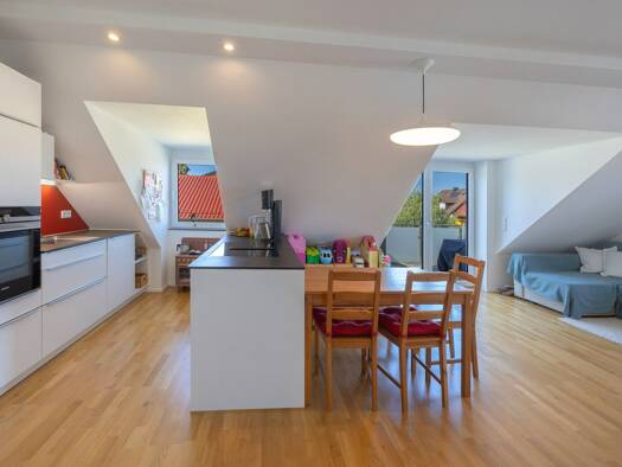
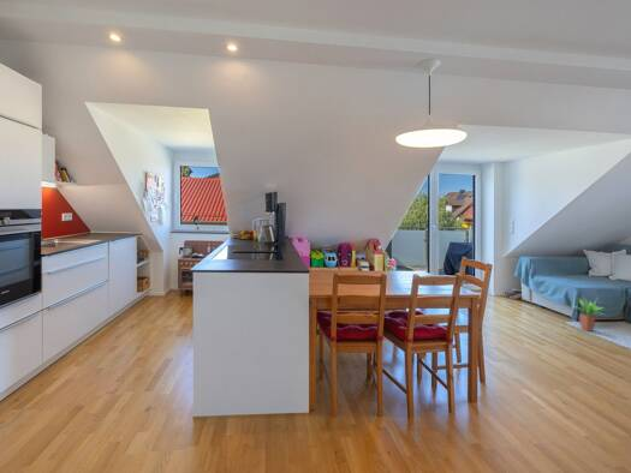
+ potted plant (590, 312)
